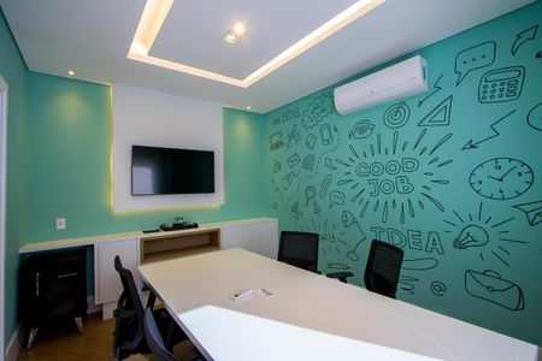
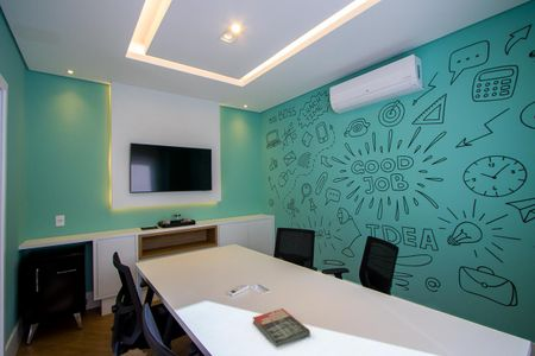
+ book (279, 325)
